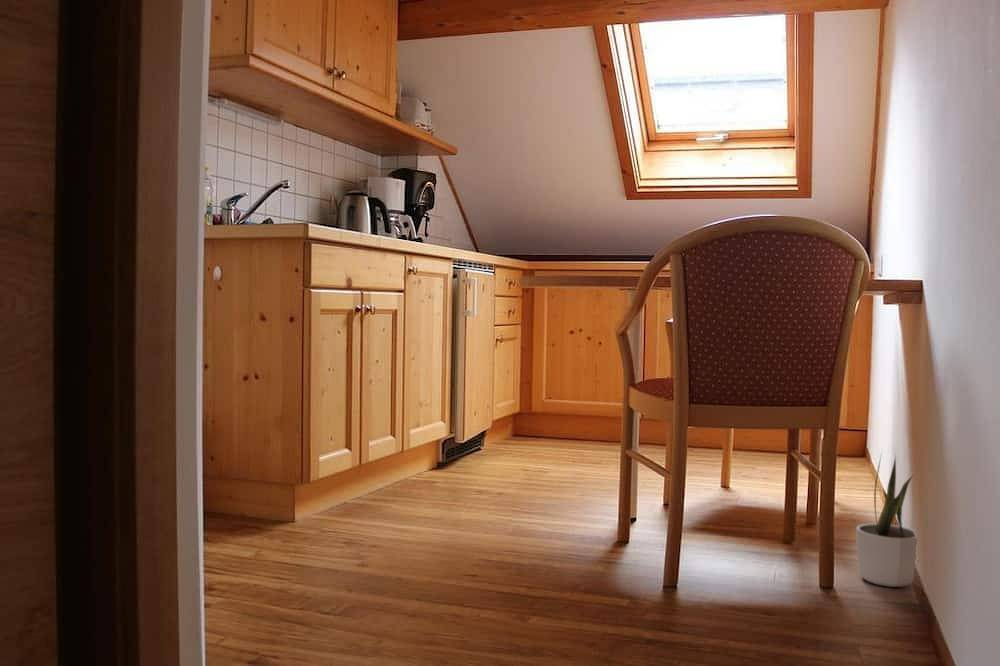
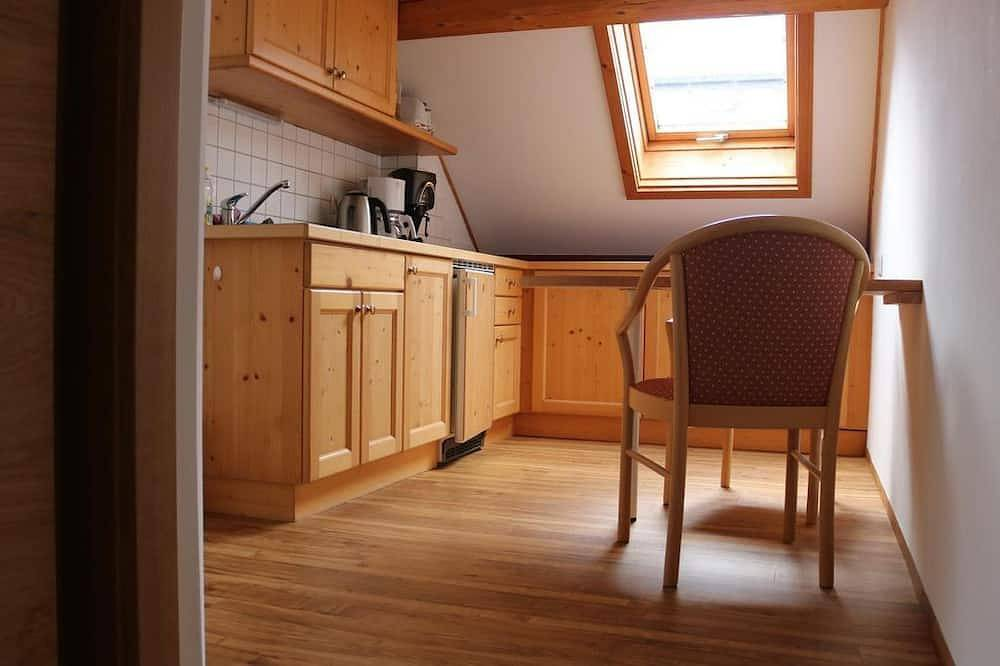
- potted plant (888, 513)
